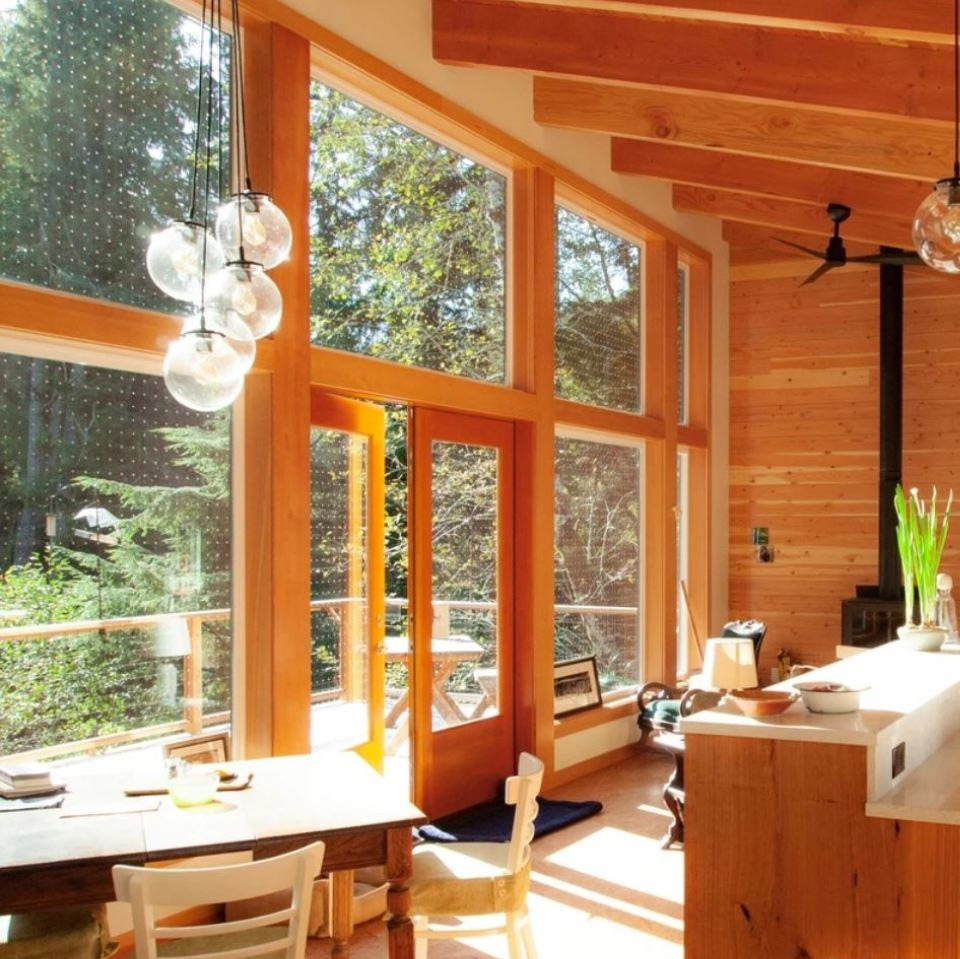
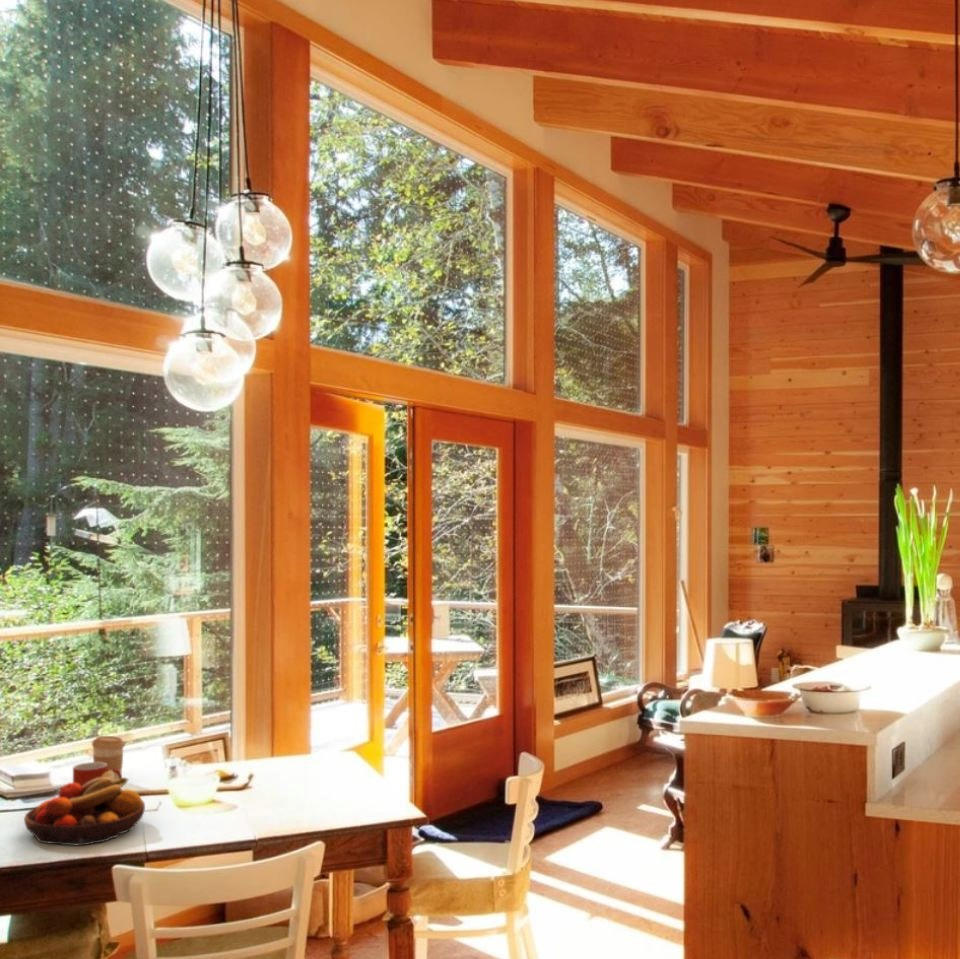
+ fruit bowl (85, 804)
+ mug (95, 778)
+ coffee cup (108, 759)
